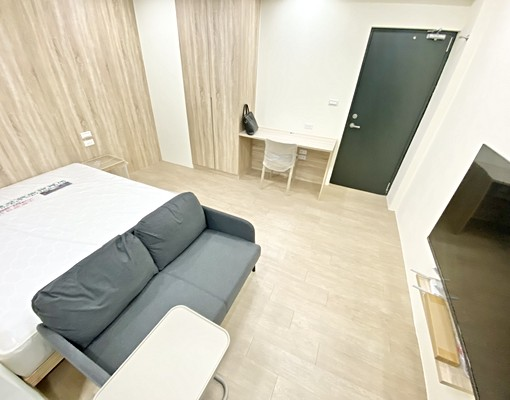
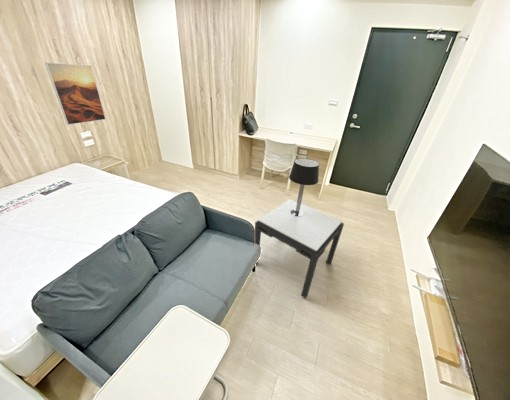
+ side table (296, 242)
+ table lamp (301, 189)
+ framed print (79, 94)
